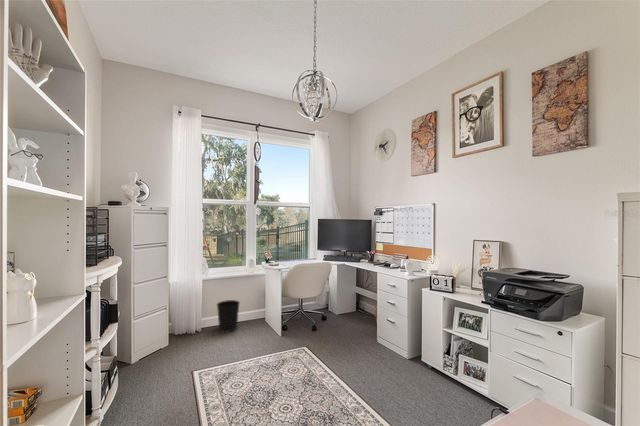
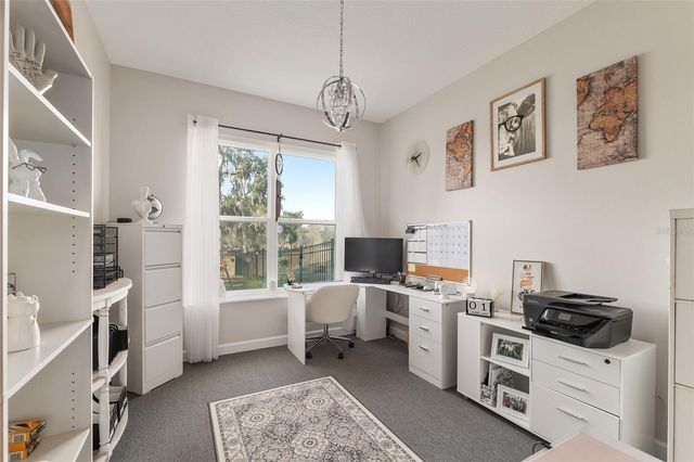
- wastebasket (228, 316)
